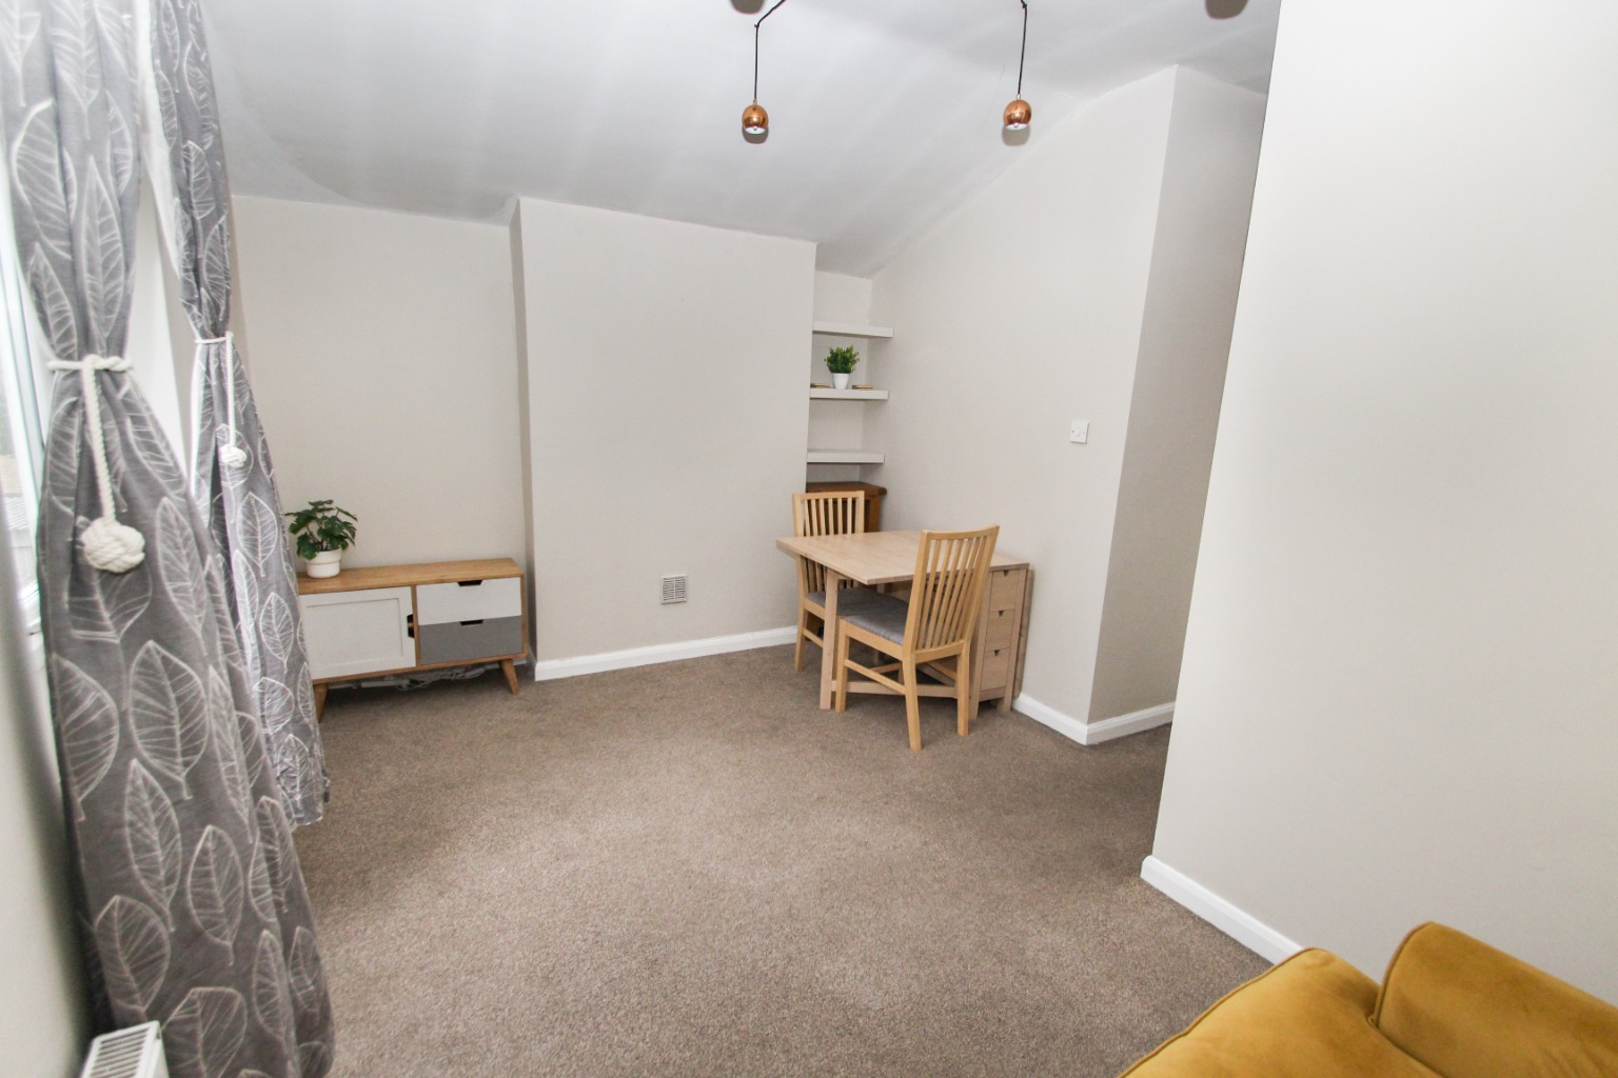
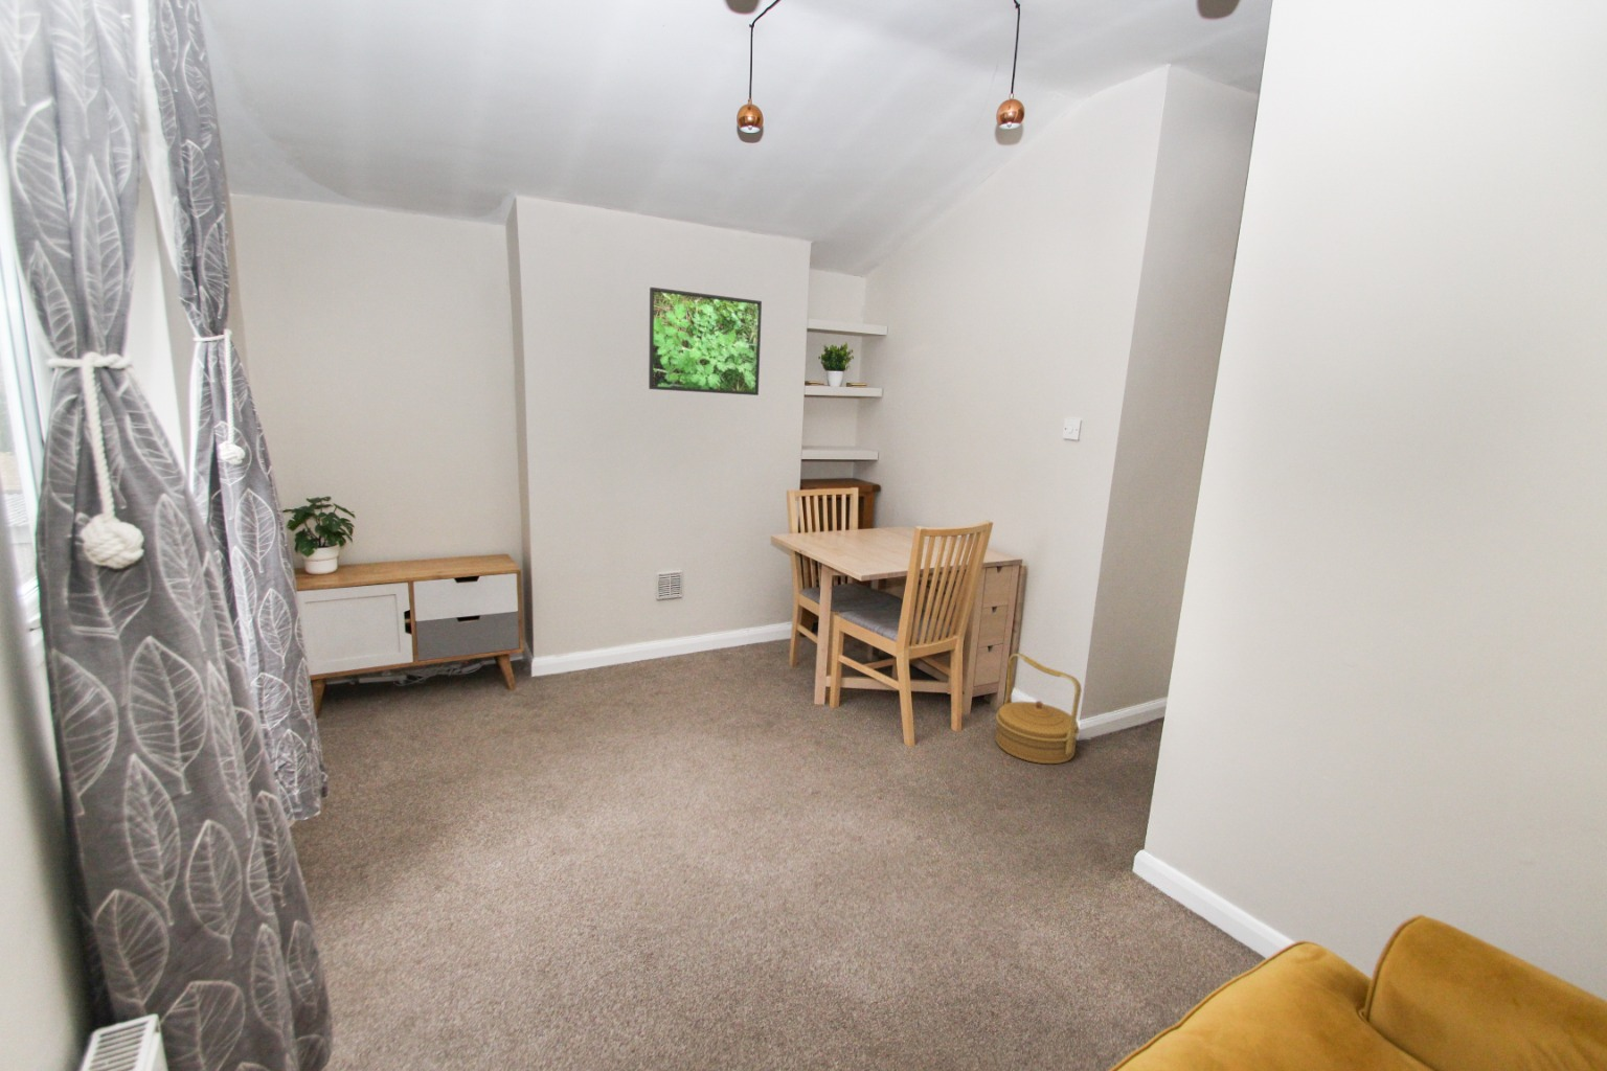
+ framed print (707, 343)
+ basket (1039, 705)
